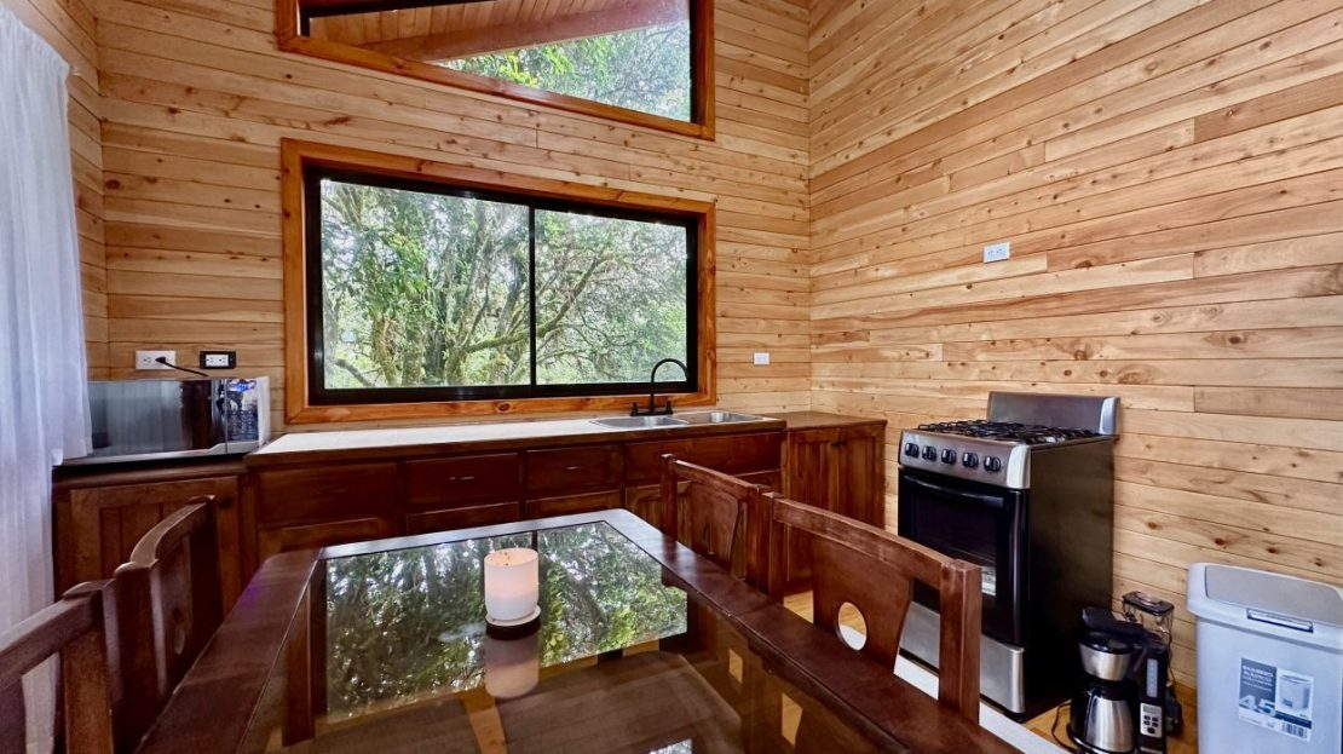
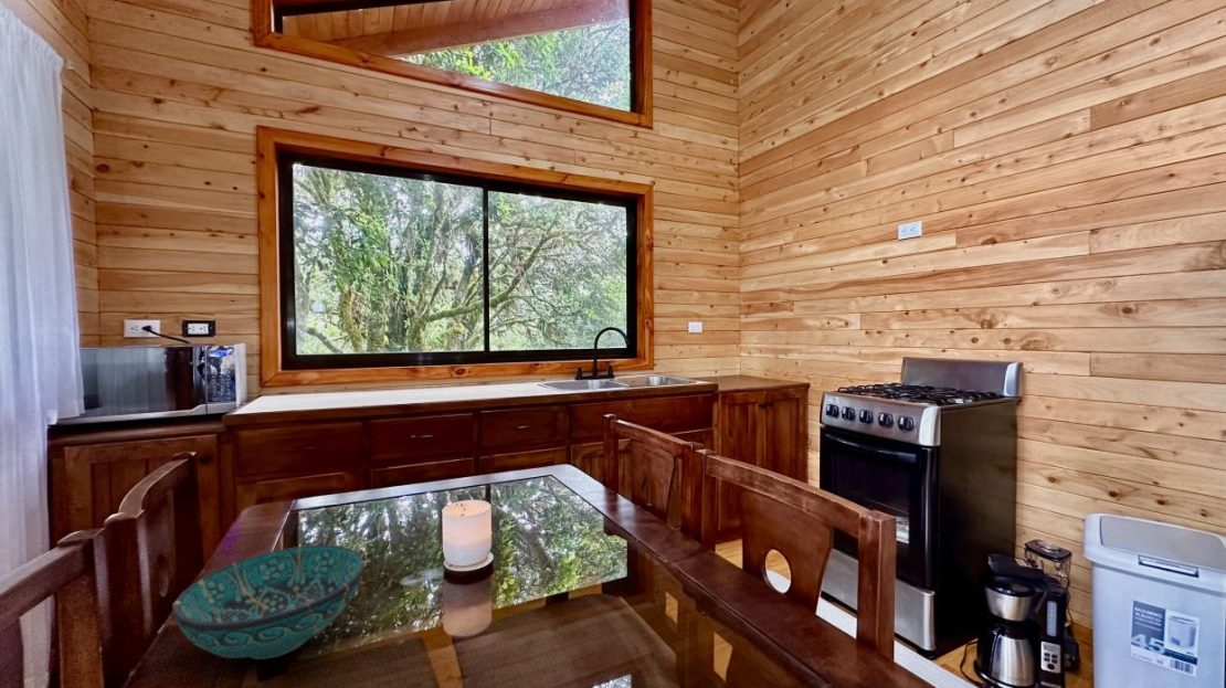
+ bowl (277, 610)
